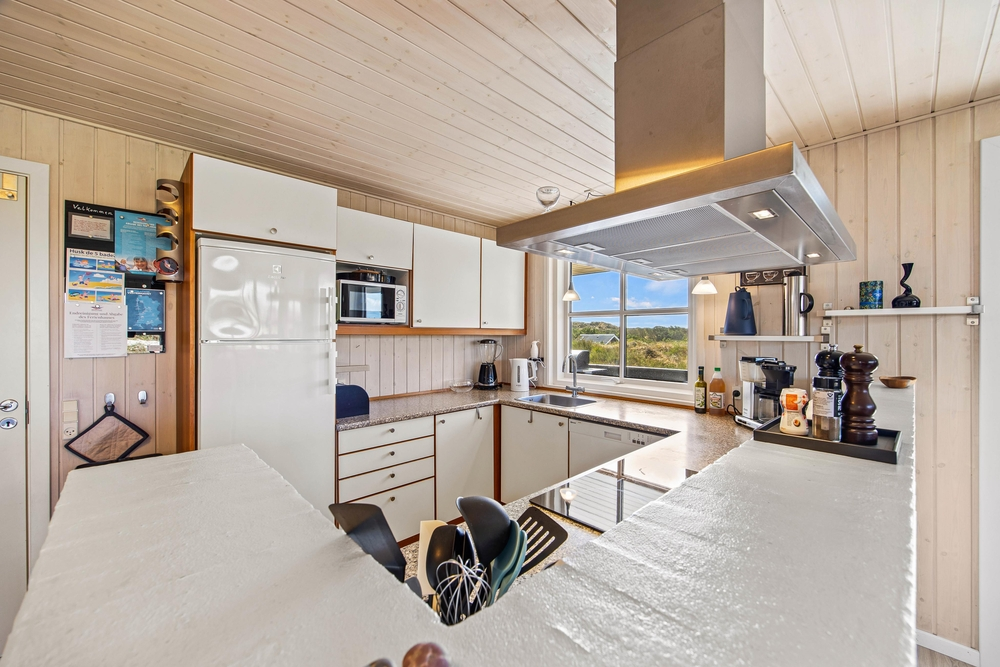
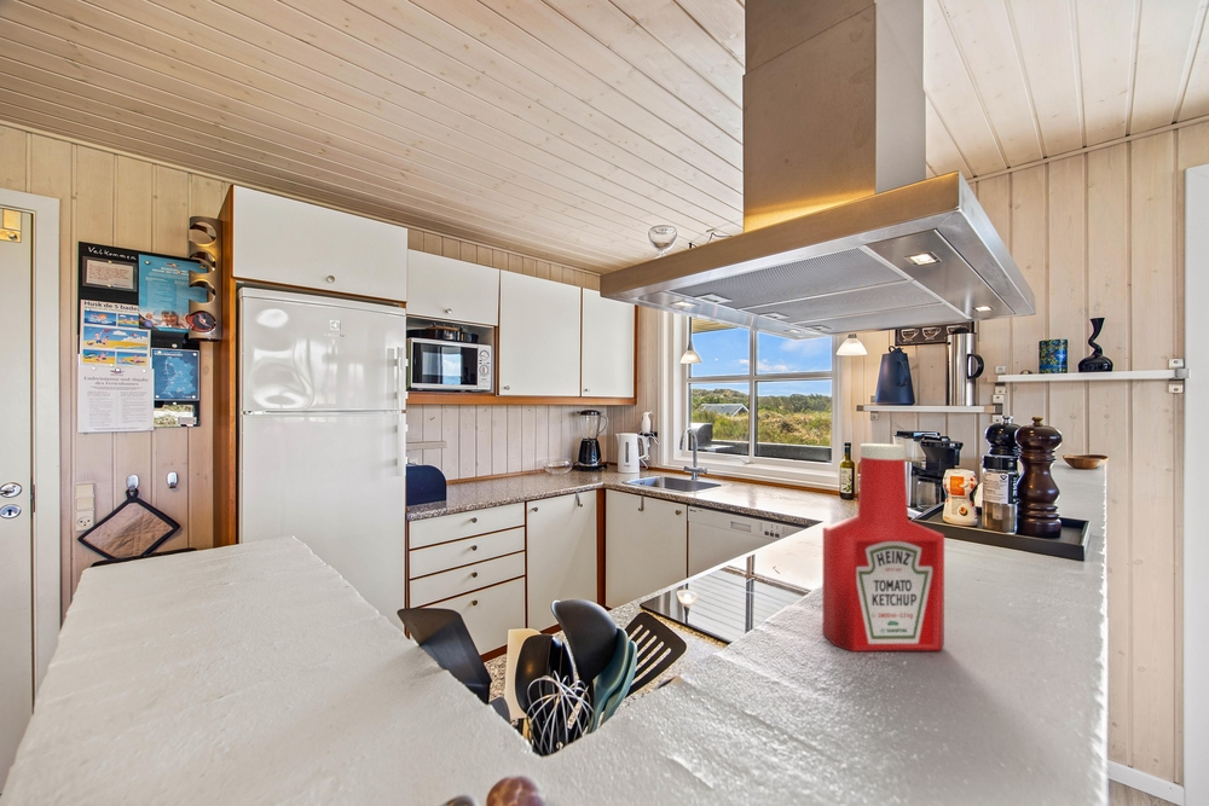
+ soap bottle (881, 541)
